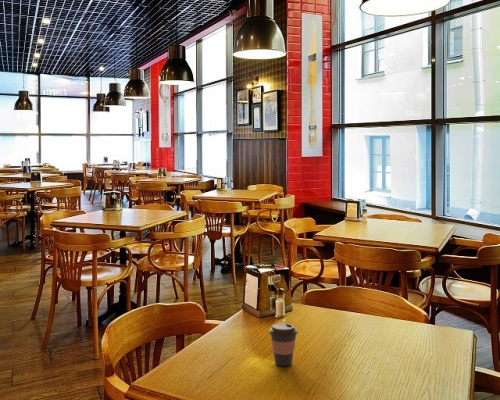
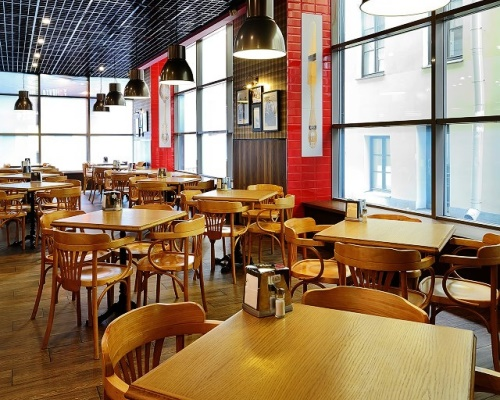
- coffee cup (283, 344)
